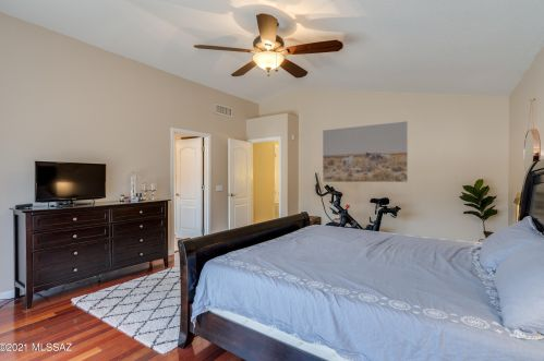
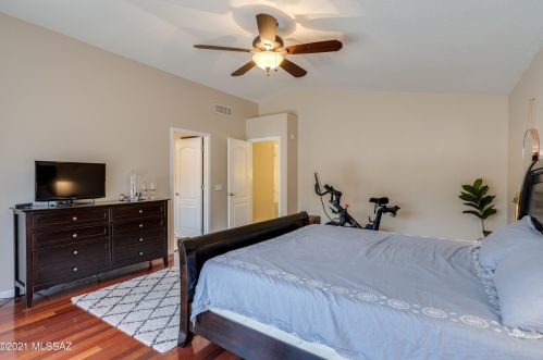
- wall art (361, 154)
